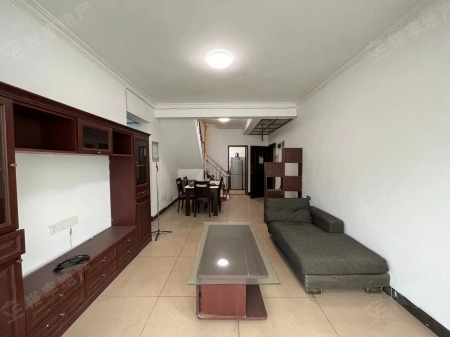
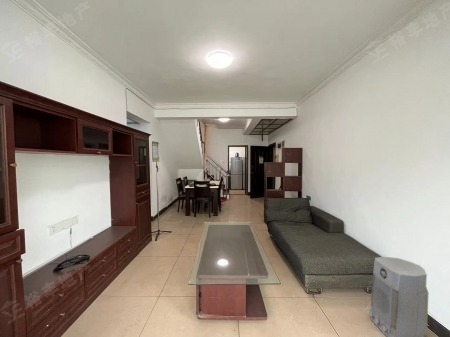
+ air purifier (399, 296)
